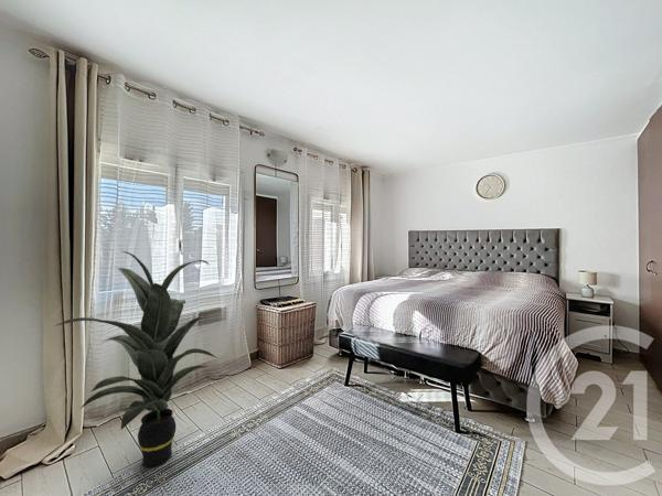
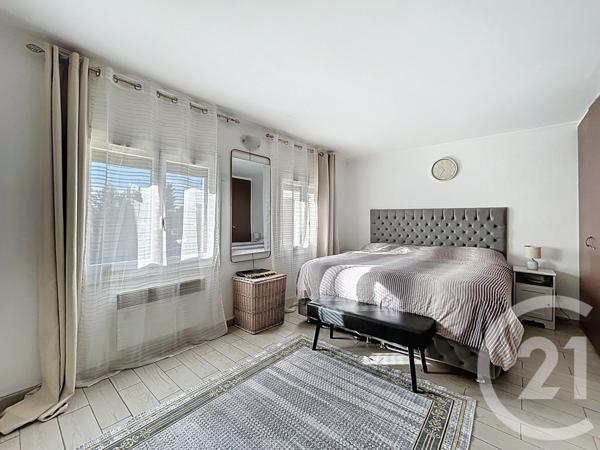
- indoor plant (148, 354)
